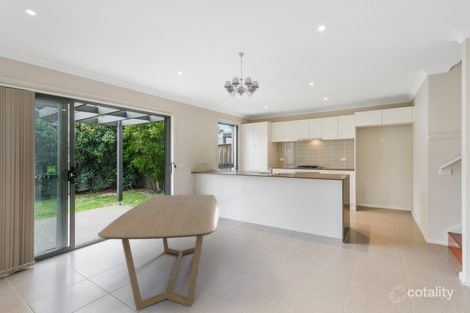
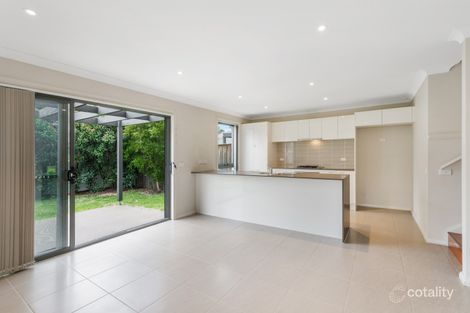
- dining table (175, 237)
- chandelier (241, 75)
